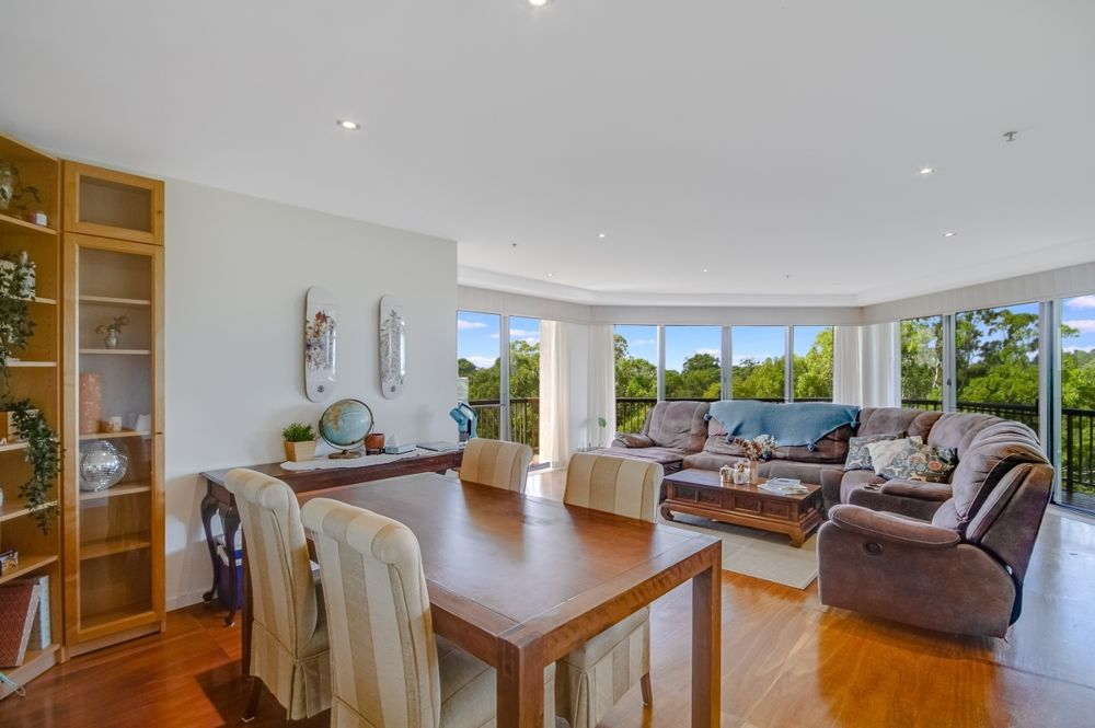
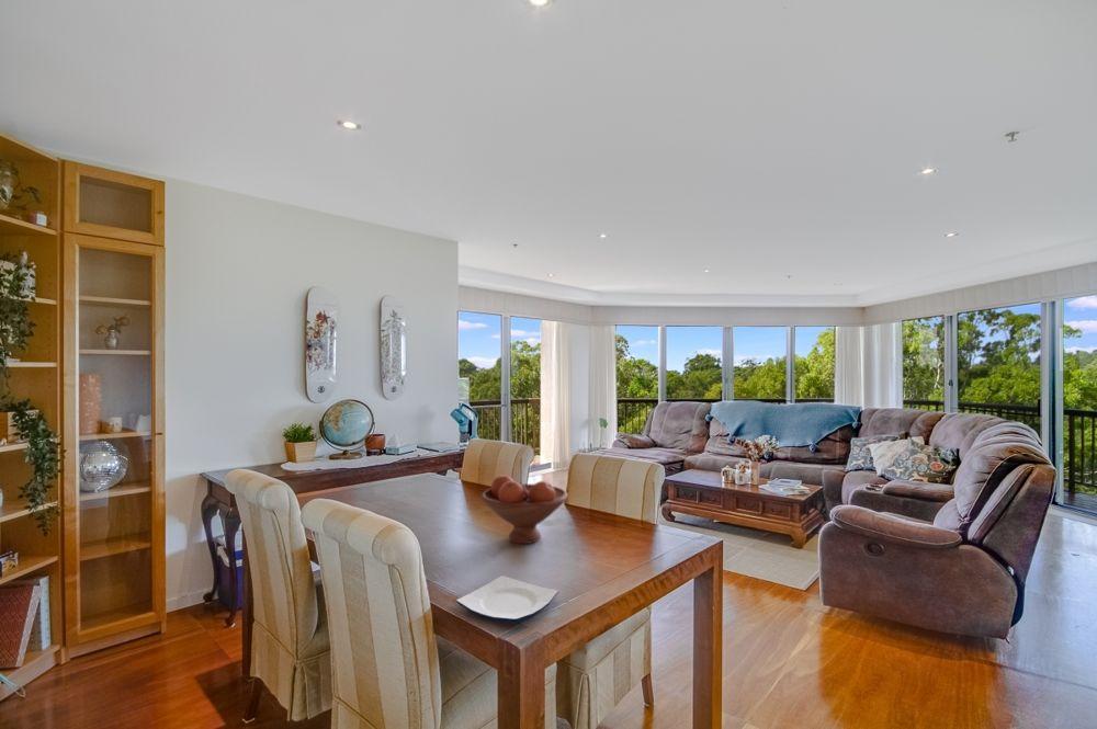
+ plate (508, 600)
+ fruit bowl (524, 508)
